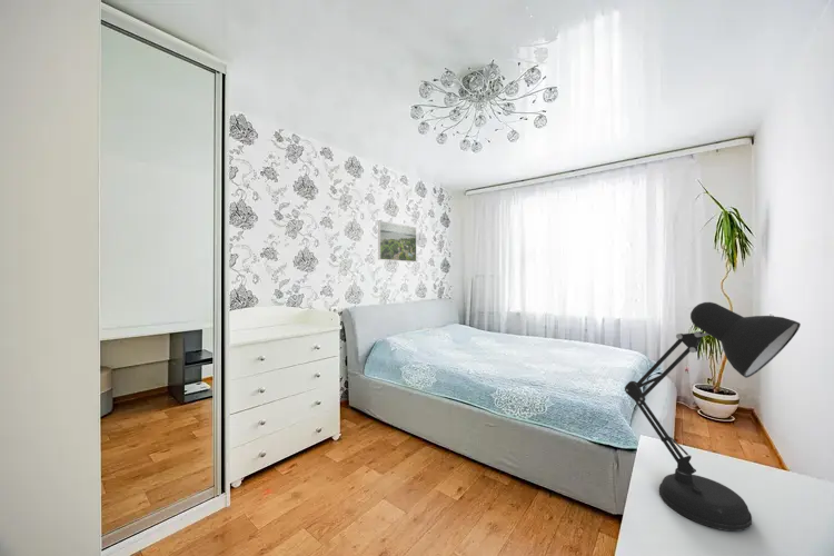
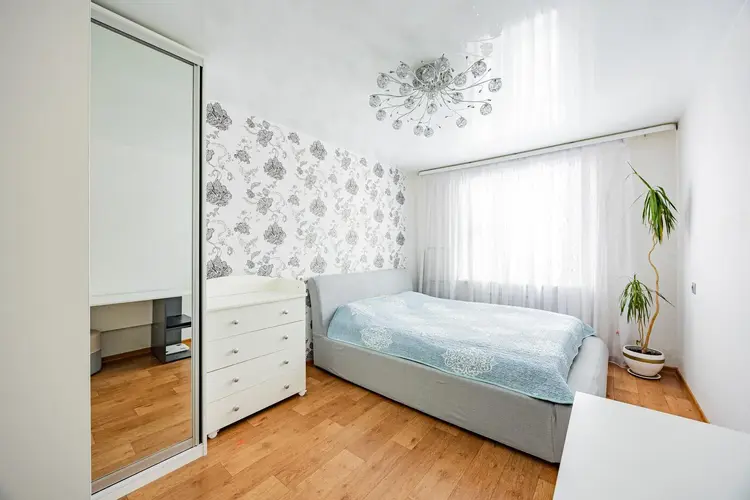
- desk lamp (735, 369)
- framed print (398, 242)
